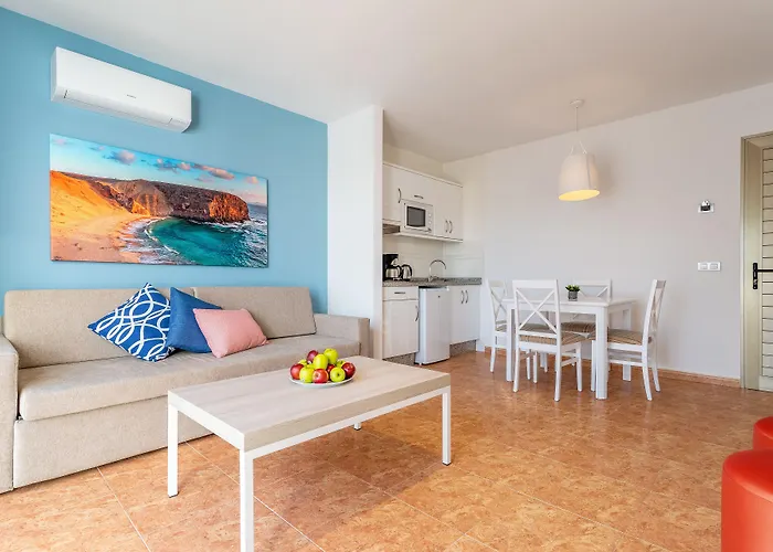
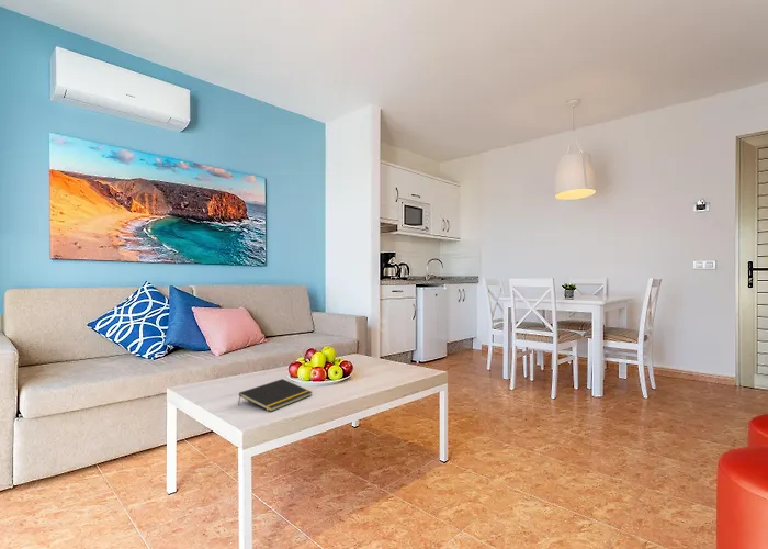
+ notepad (276, 393)
